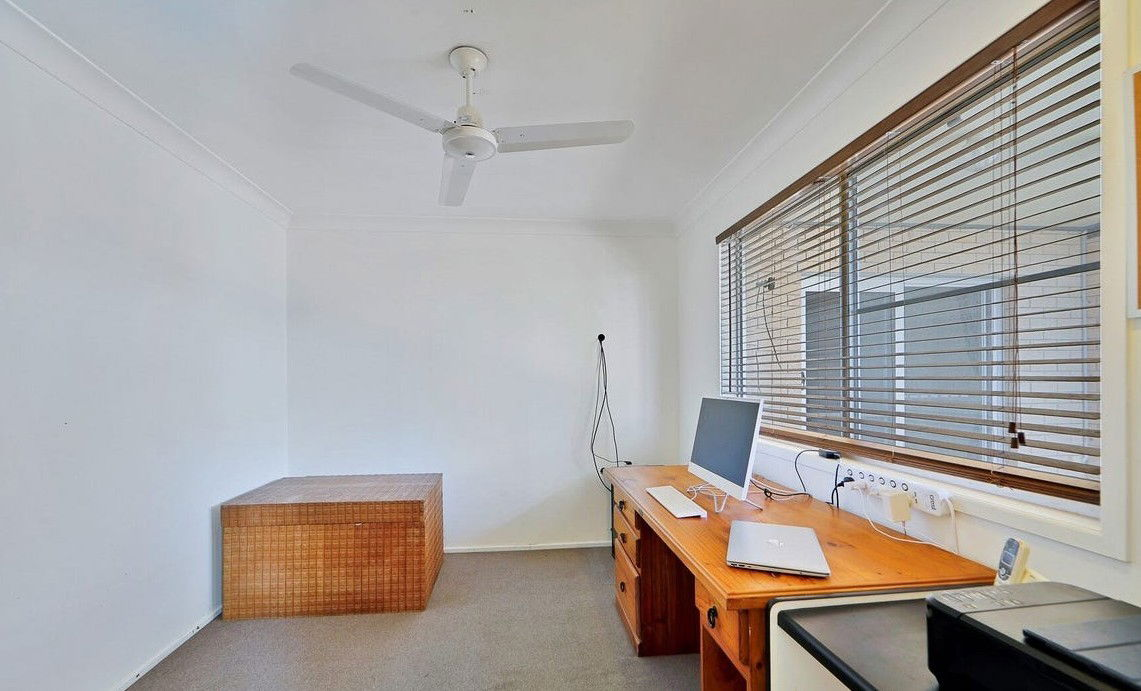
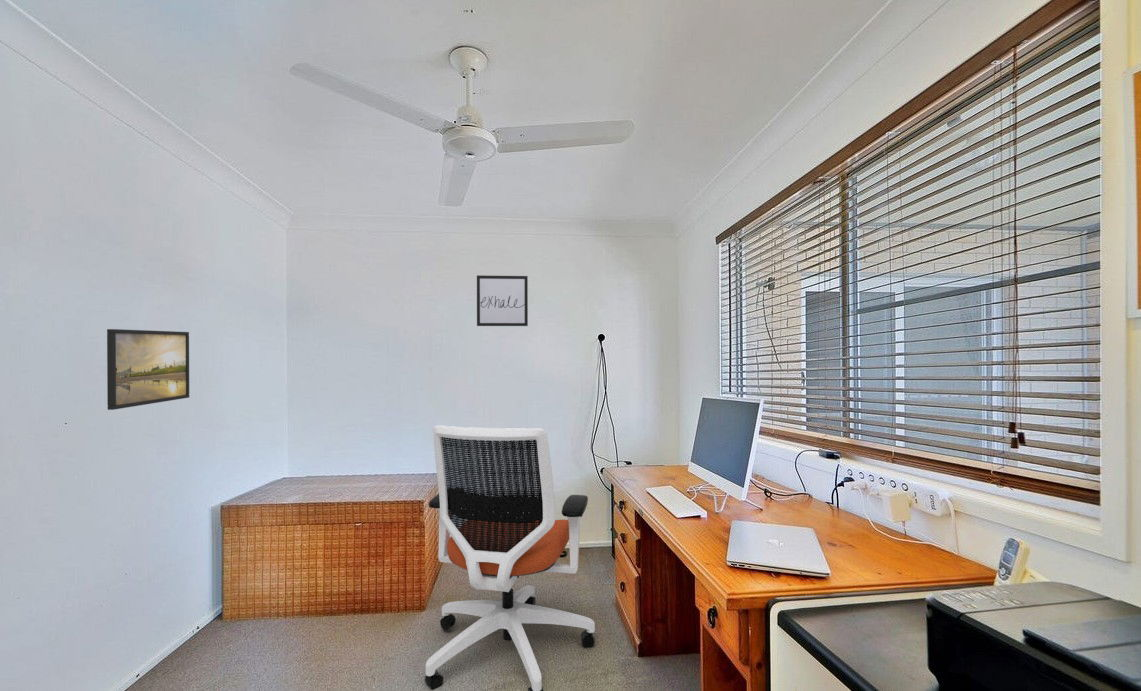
+ office chair (509, 531)
+ wall art (502, 300)
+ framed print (152, 366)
